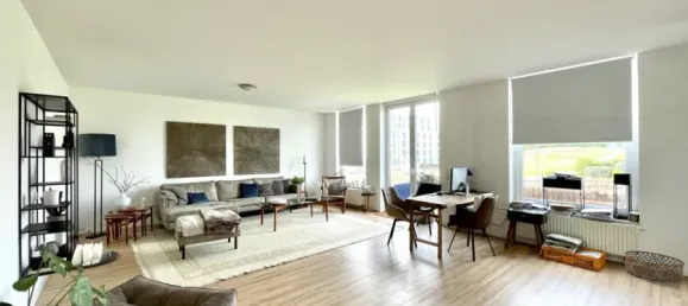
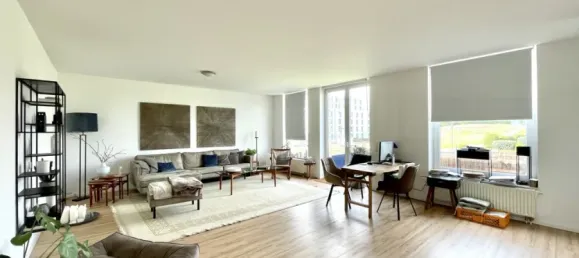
- basket (652, 266)
